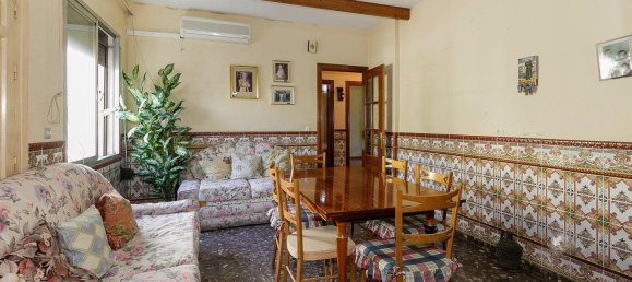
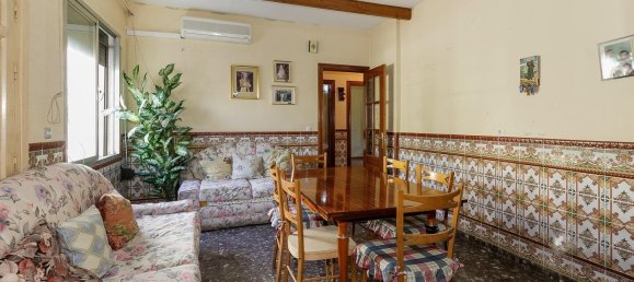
- ceramic jug (509, 248)
